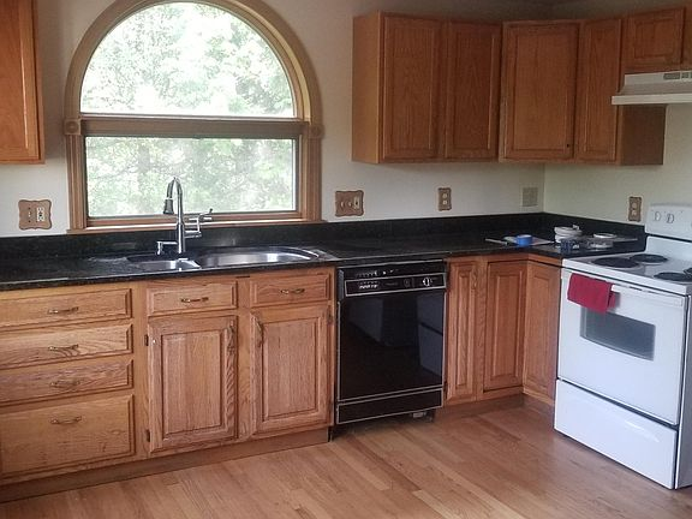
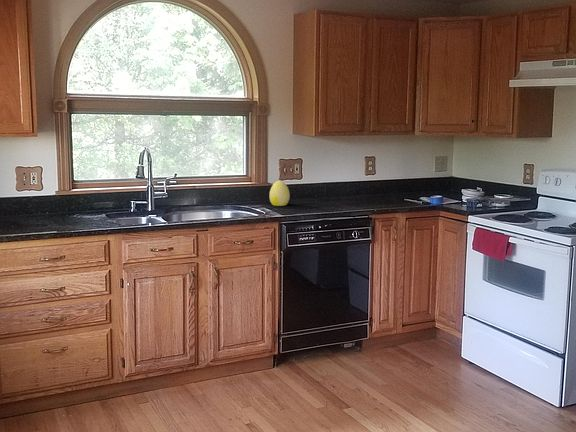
+ decorative egg (279, 192)
